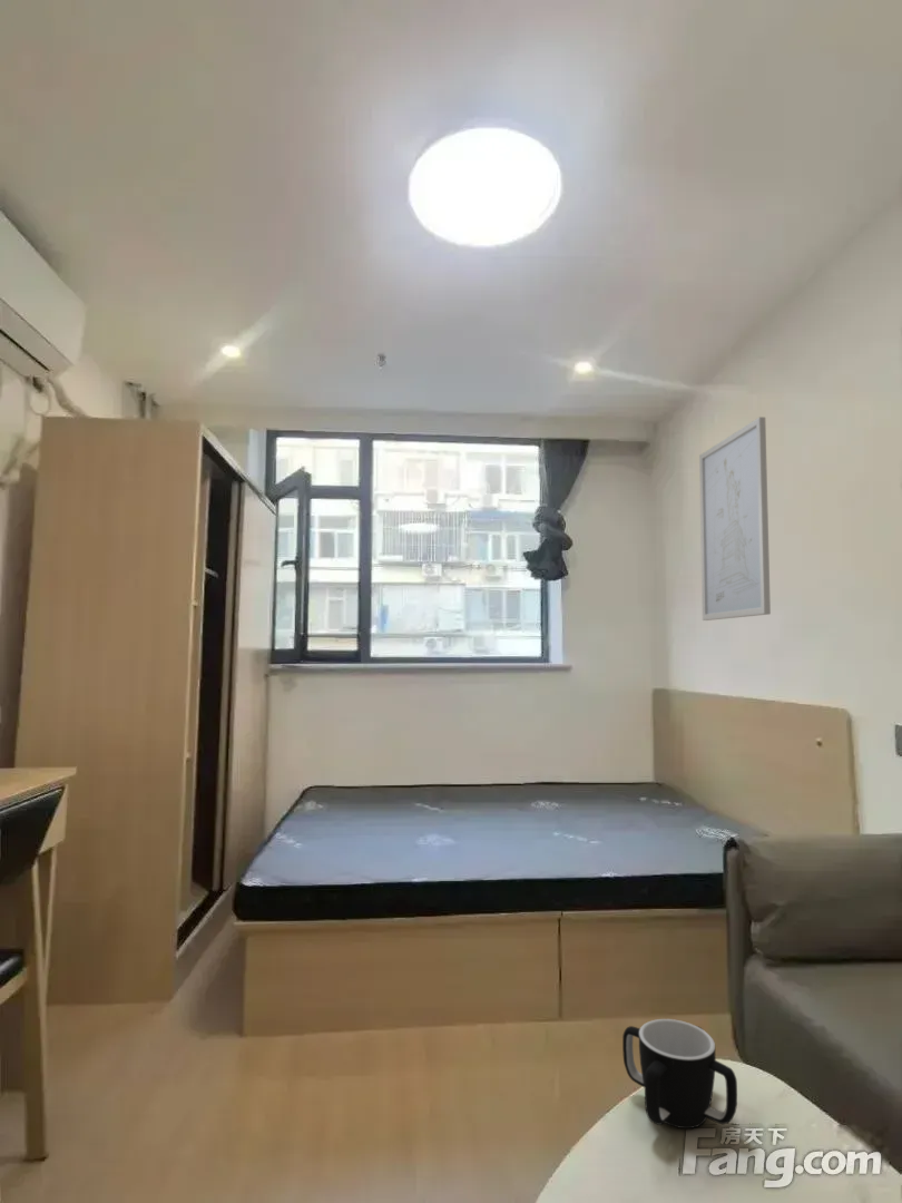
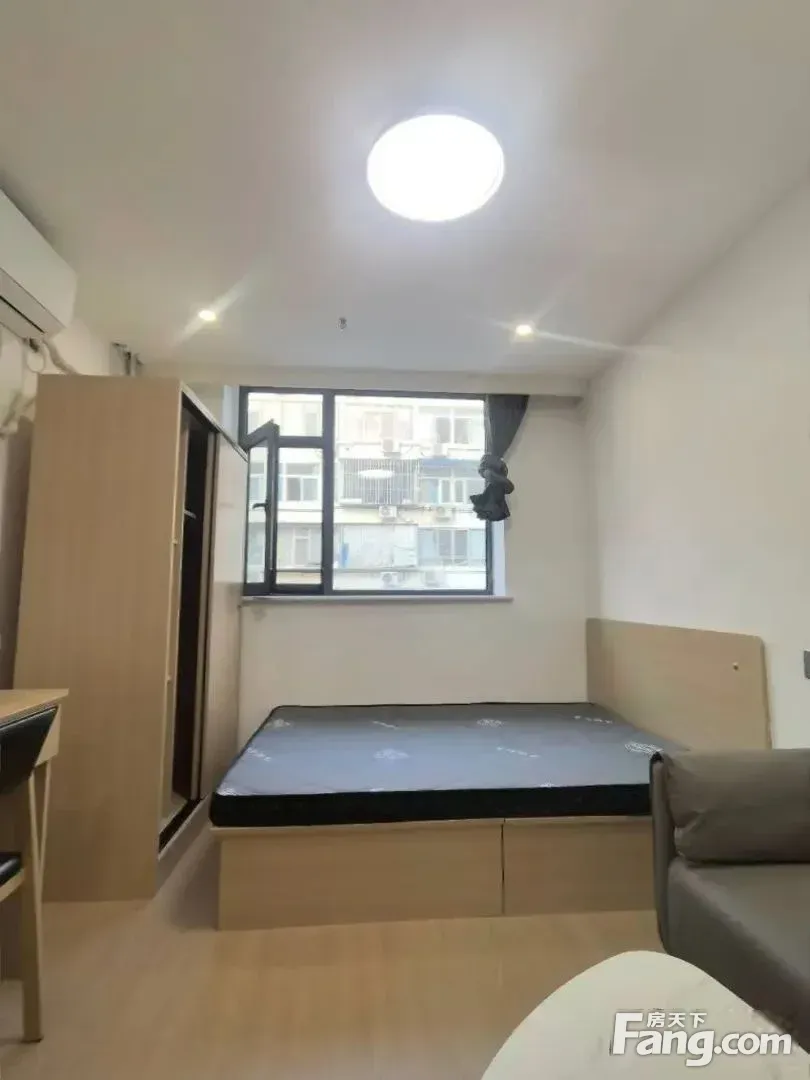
- wall art (731, 526)
- mug (676, 1074)
